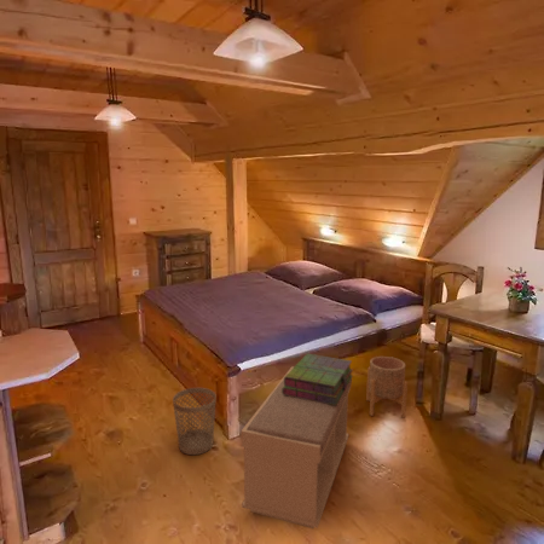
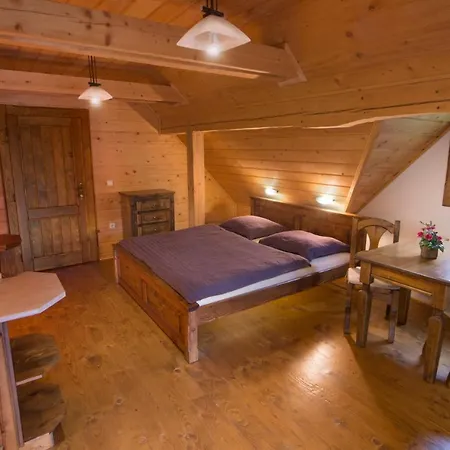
- stack of books (319, 376)
- planter (386, 386)
- wastebasket (195, 422)
- bench (303, 436)
